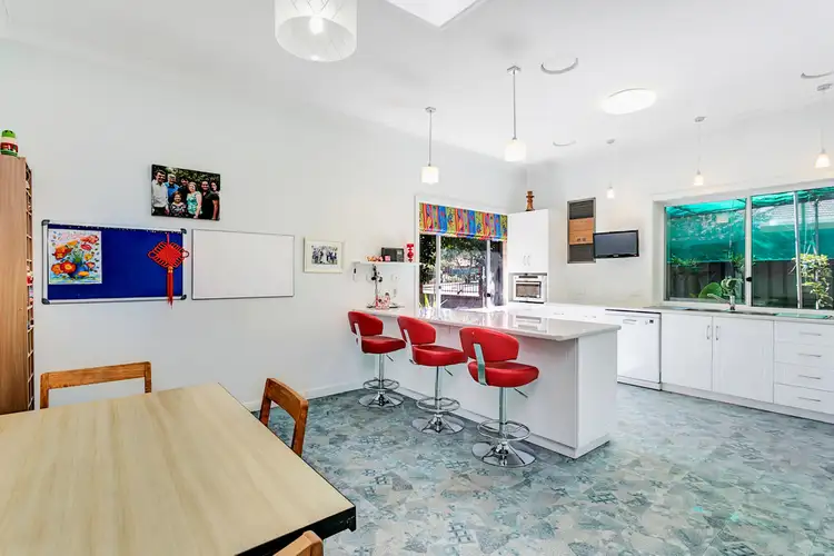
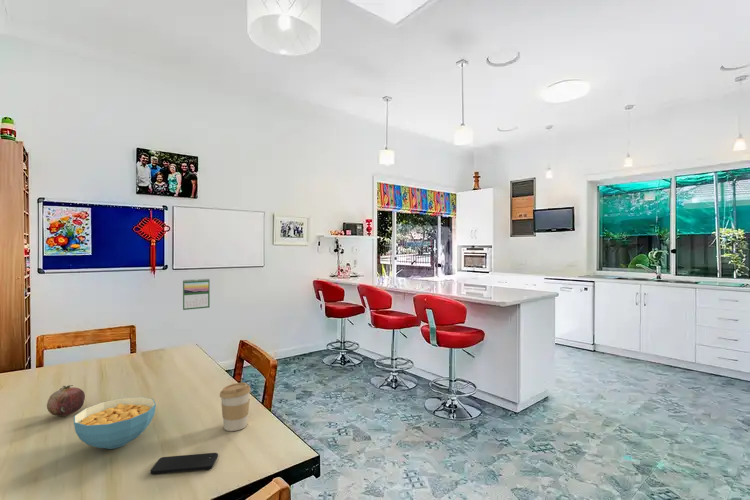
+ cereal bowl (116, 426)
+ coffee cup (235, 405)
+ smartphone (185, 462)
+ fruit (66, 400)
+ calendar (196, 293)
